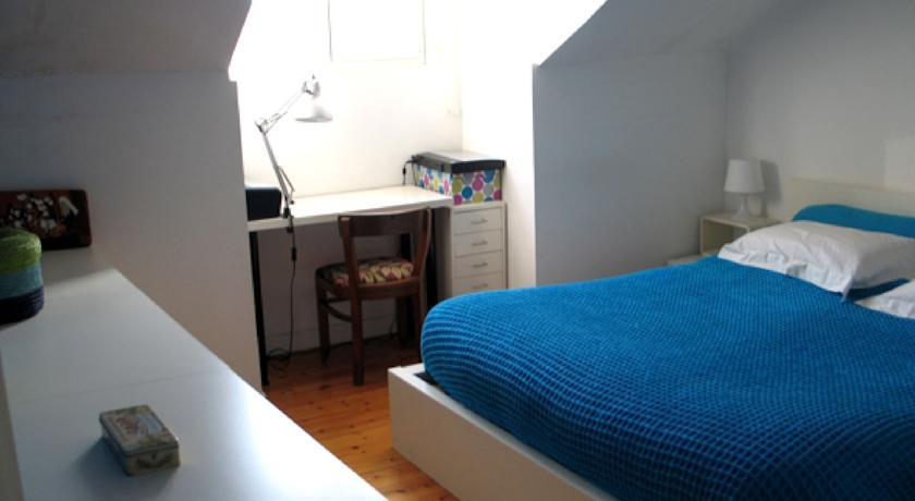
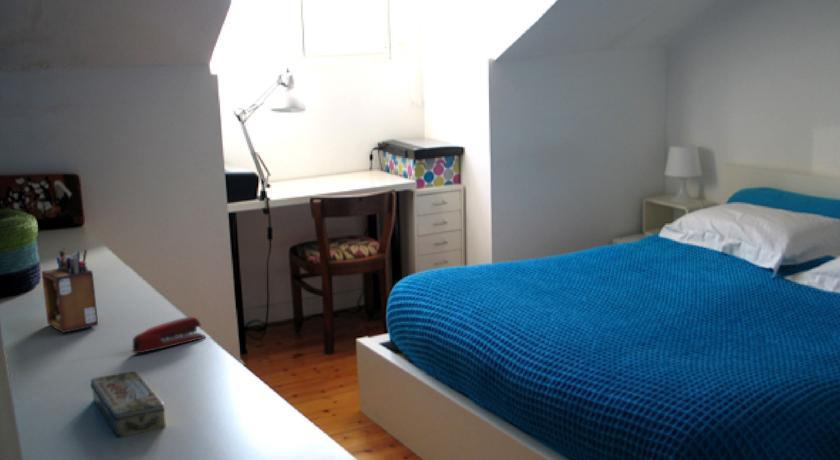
+ desk organizer (68, 287)
+ stapler (168, 333)
